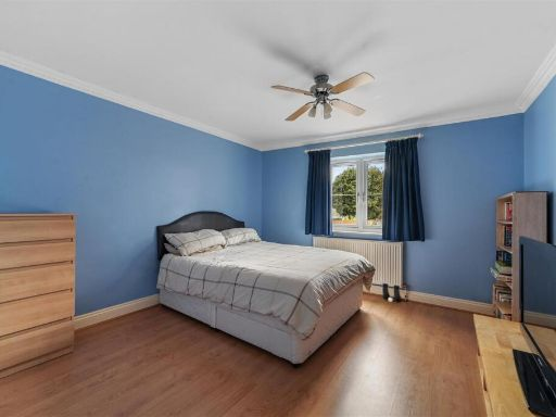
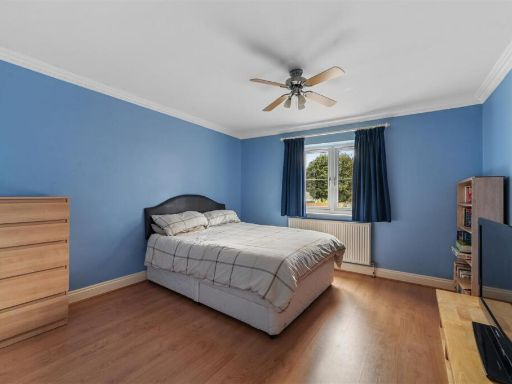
- boots (394, 291)
